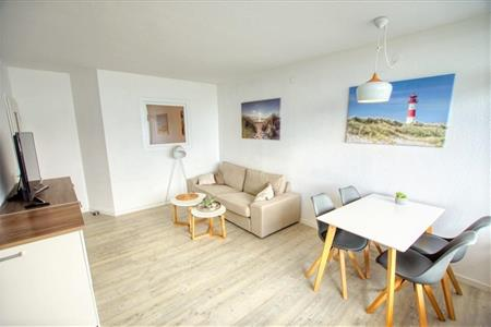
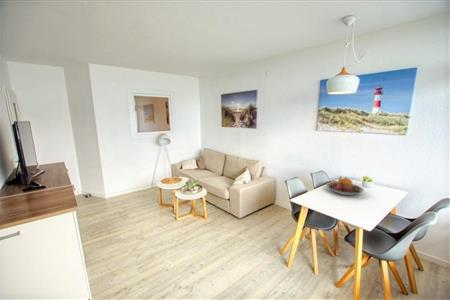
+ fruit bowl (344, 185)
